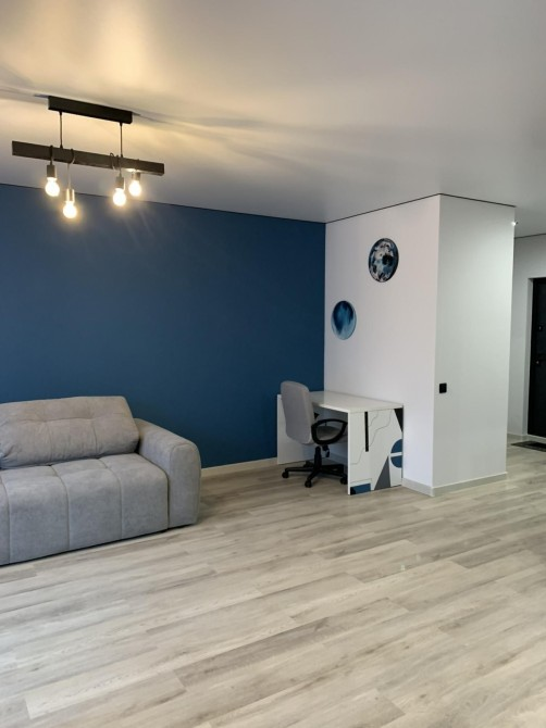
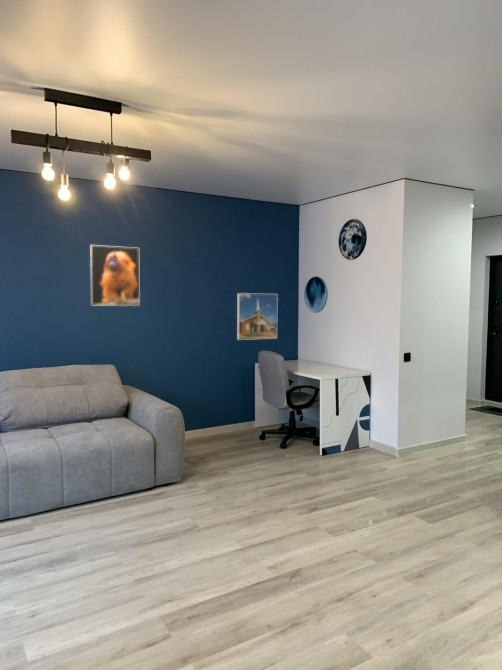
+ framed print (115, 276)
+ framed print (257, 316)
